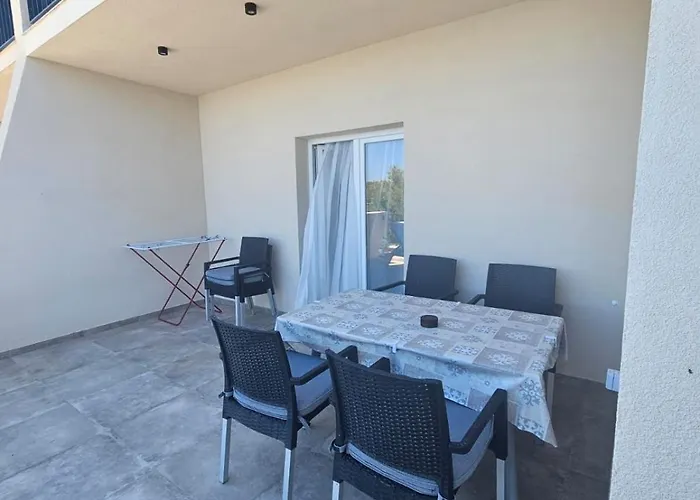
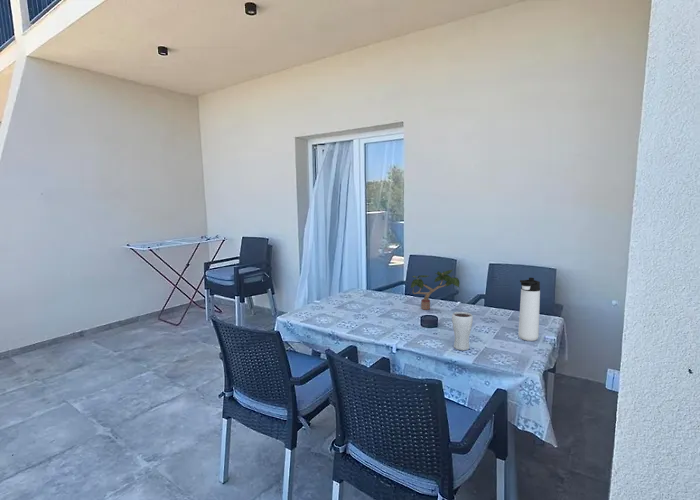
+ thermos bottle (527, 309)
+ potted plant (435, 289)
+ drinking glass (461, 331)
